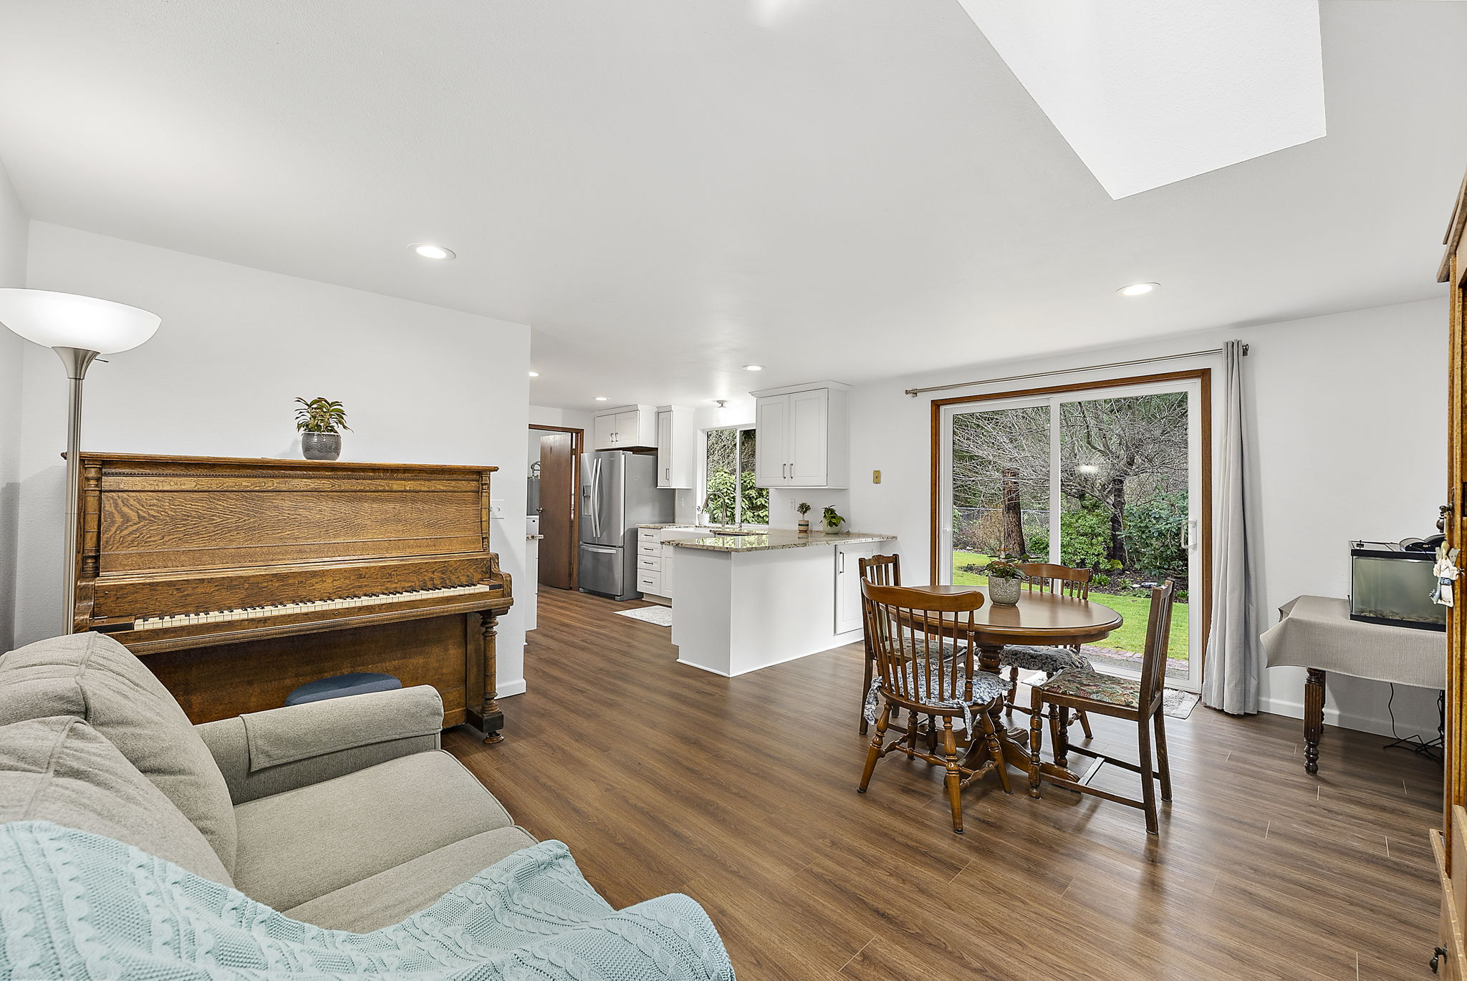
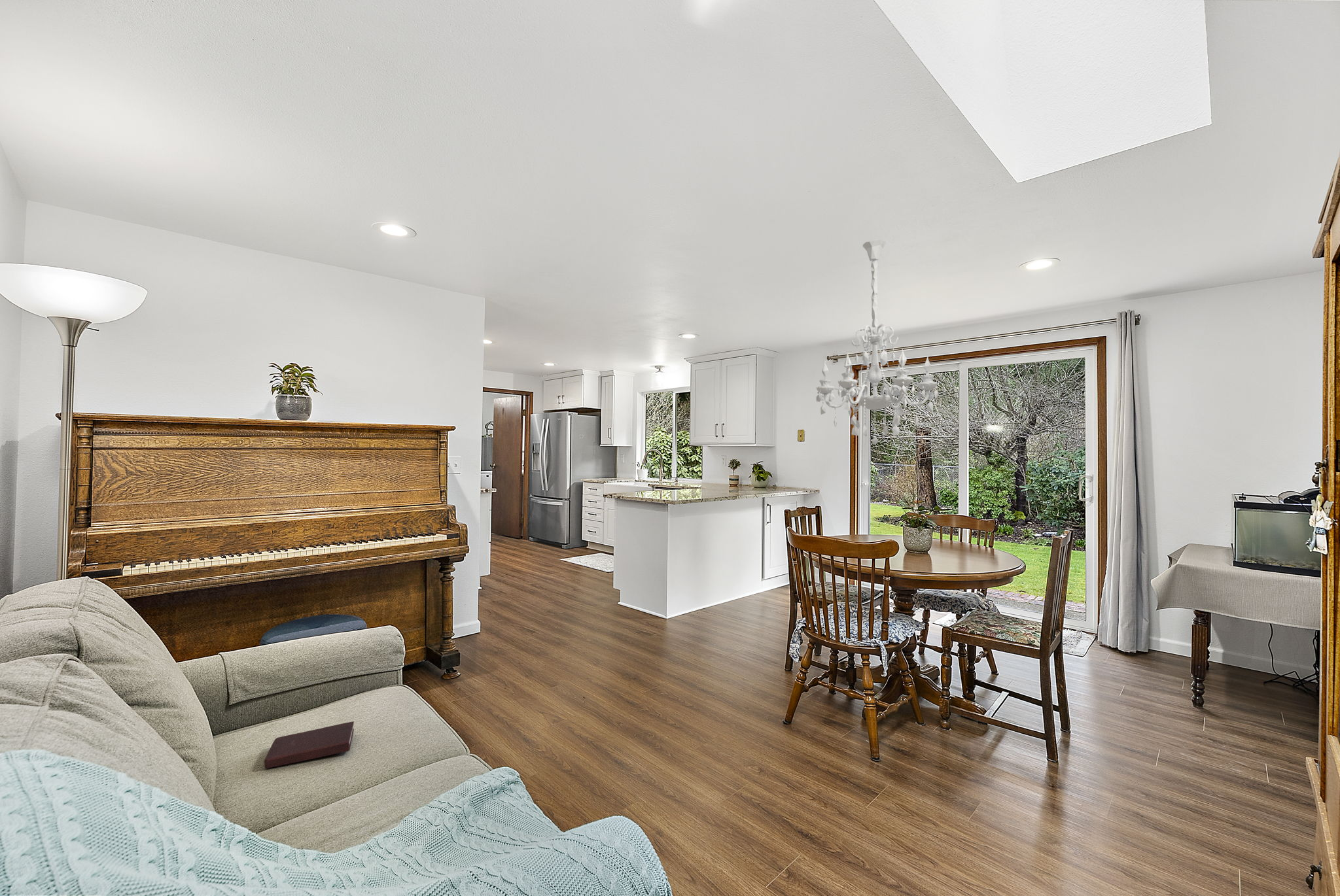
+ book (311, 744)
+ chandelier (875, 344)
